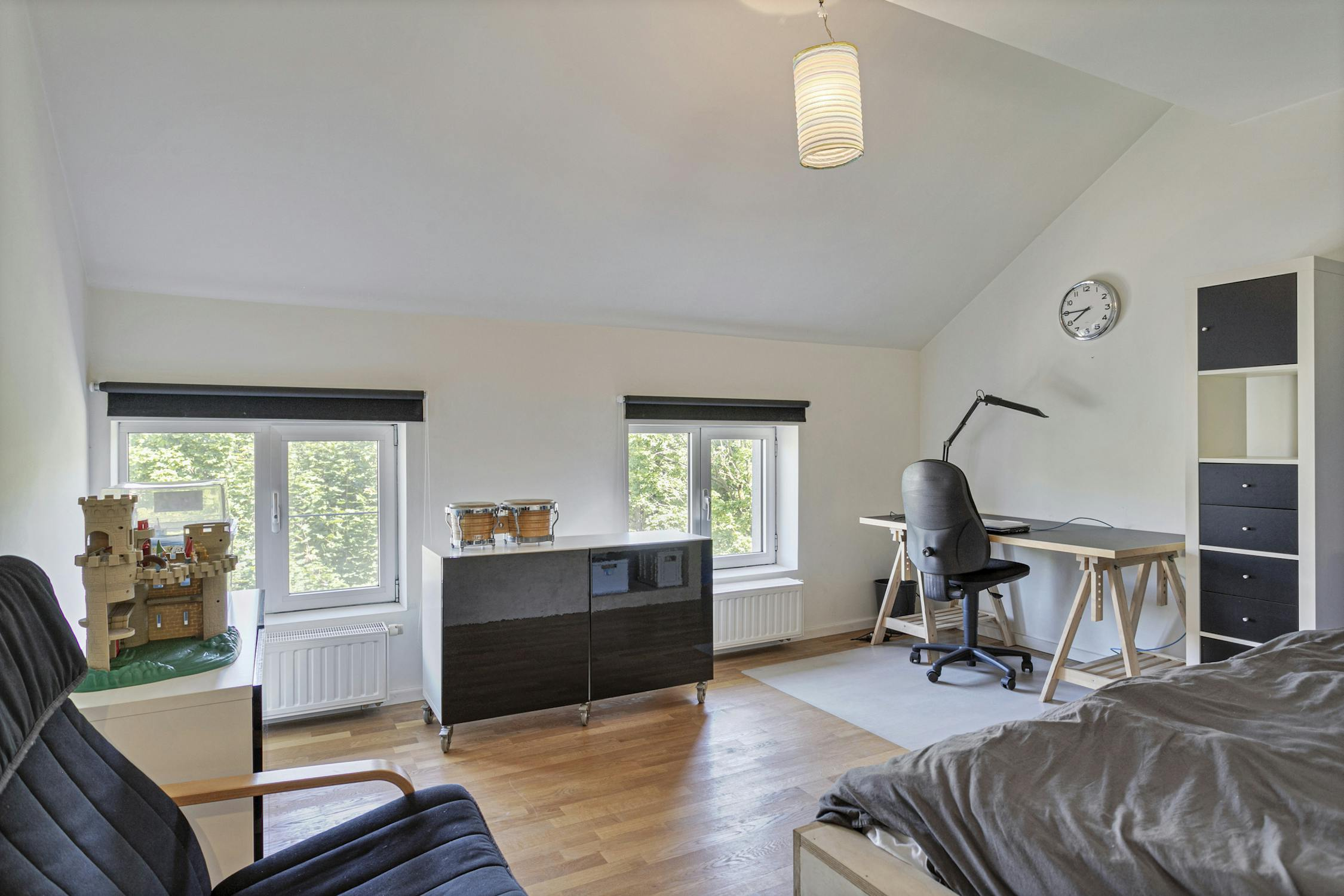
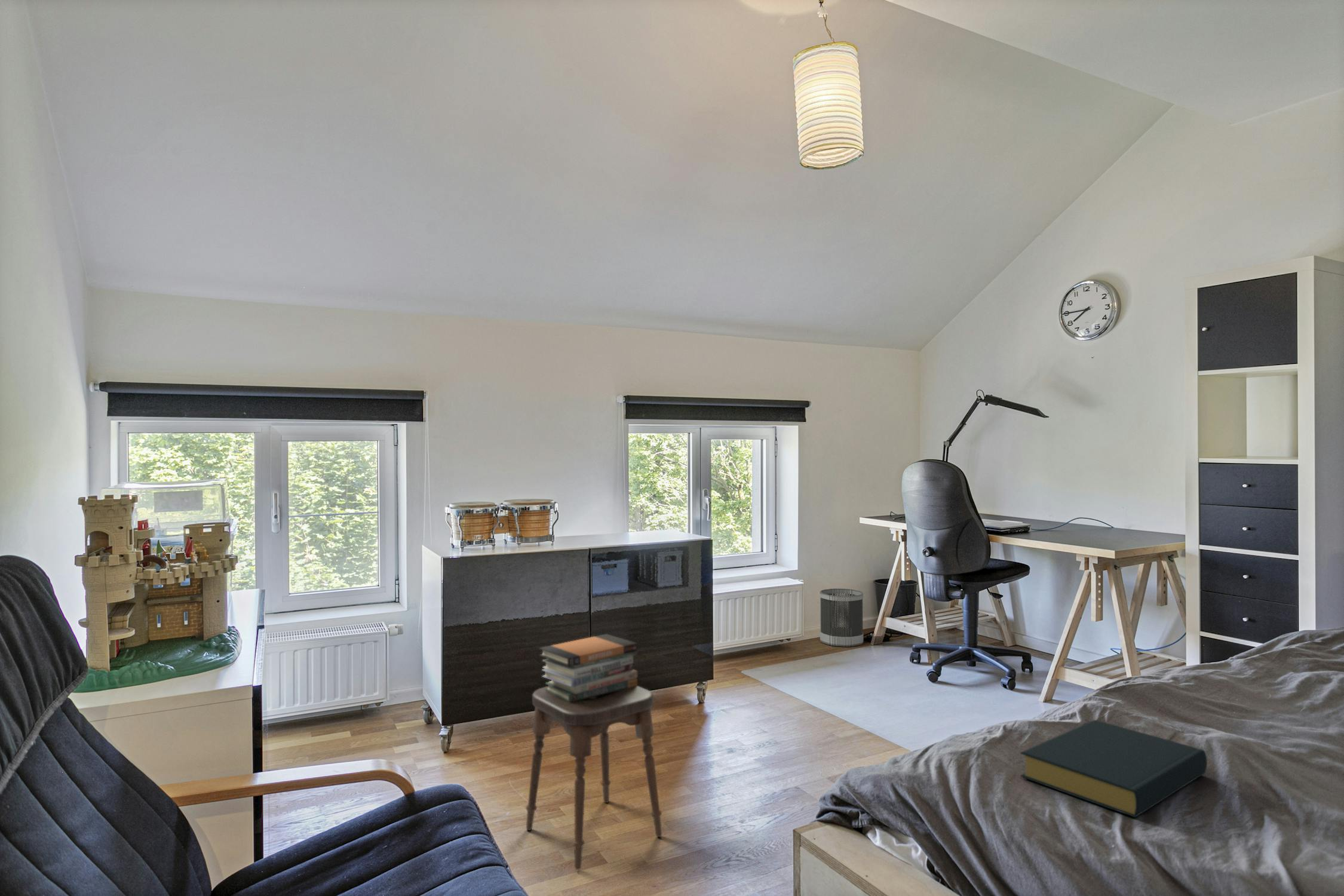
+ wastebasket (841, 616)
+ hardback book (1113, 763)
+ stool (590, 756)
+ book stack (589, 666)
